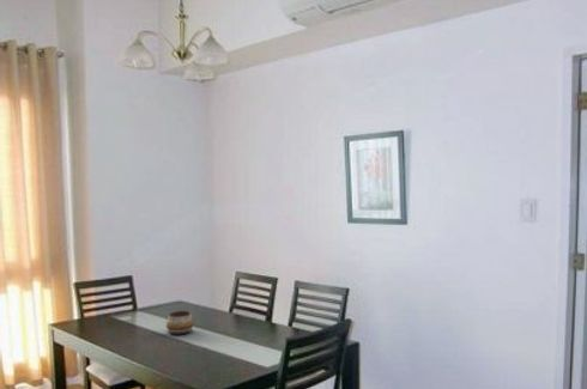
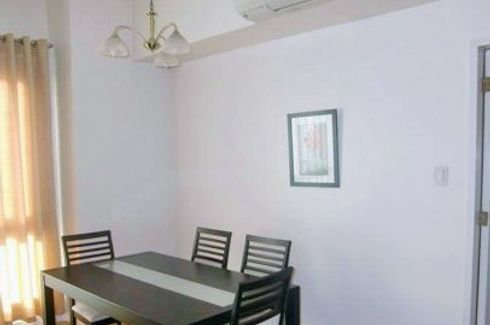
- decorative bowl (180, 322)
